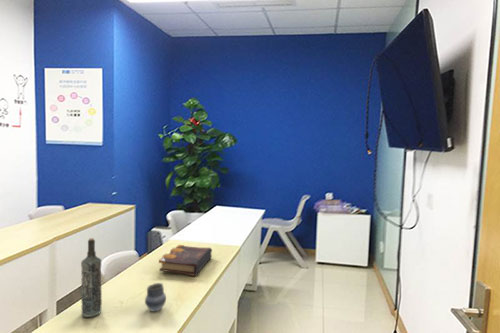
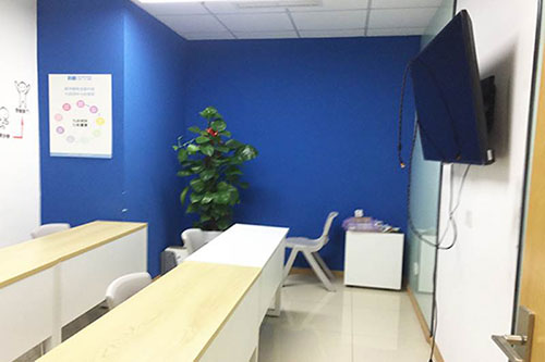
- book (186, 259)
- cup (156, 296)
- bottle (91, 276)
